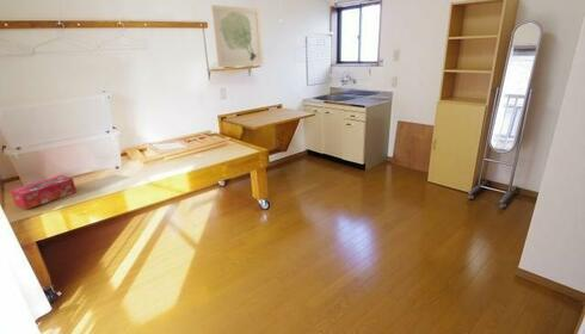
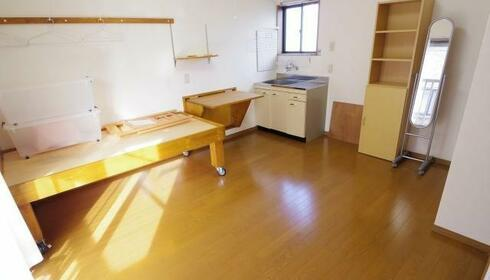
- tissue box (44, 191)
- wall art (239, 37)
